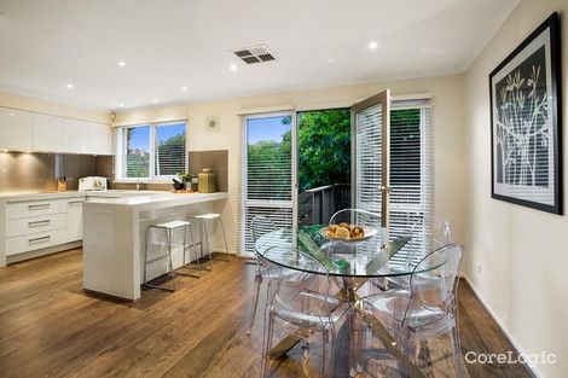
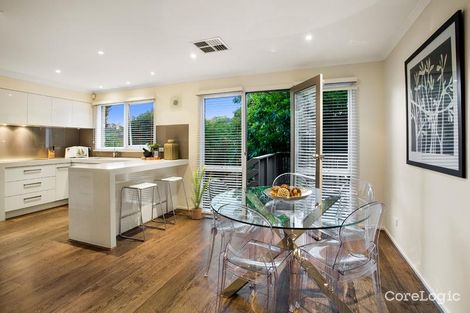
+ house plant (196, 191)
